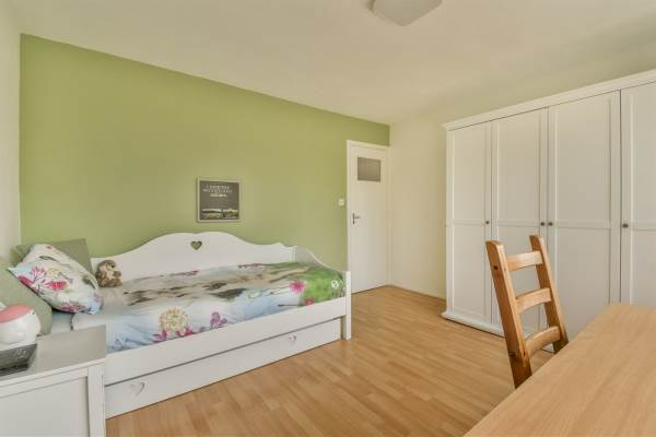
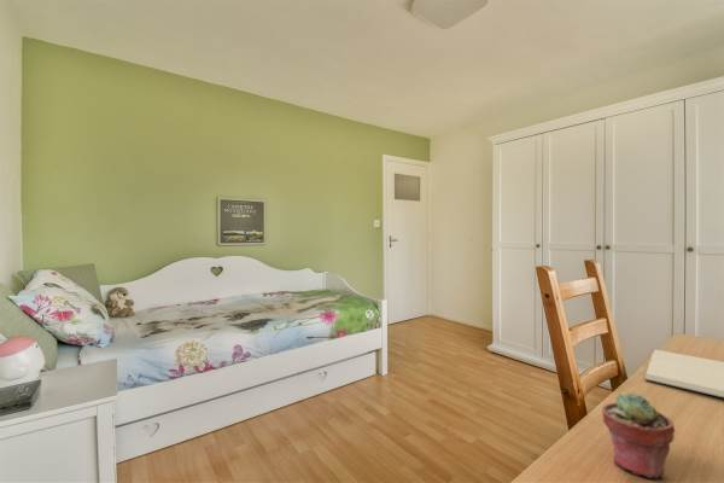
+ potted succulent (636, 429)
+ book (690, 368)
